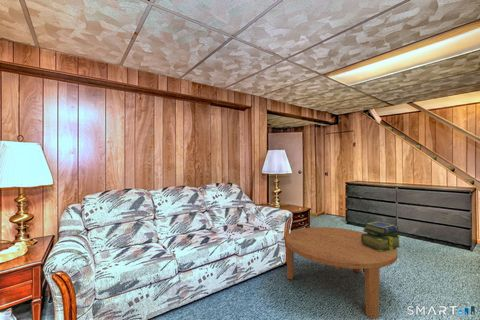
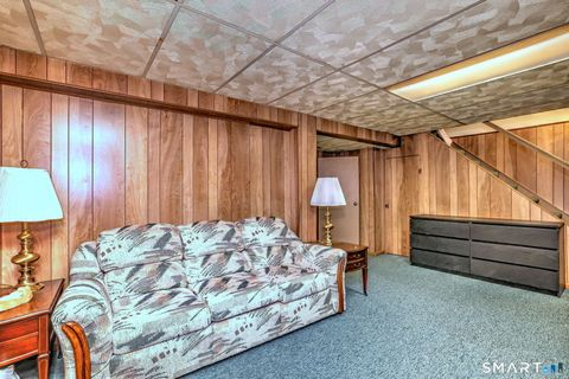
- stack of books (380, 234)
- coffee table (337, 263)
